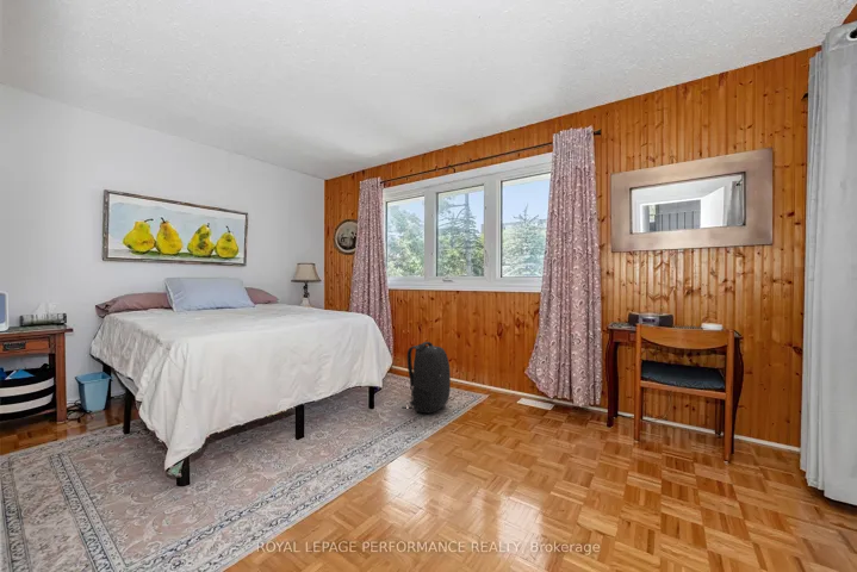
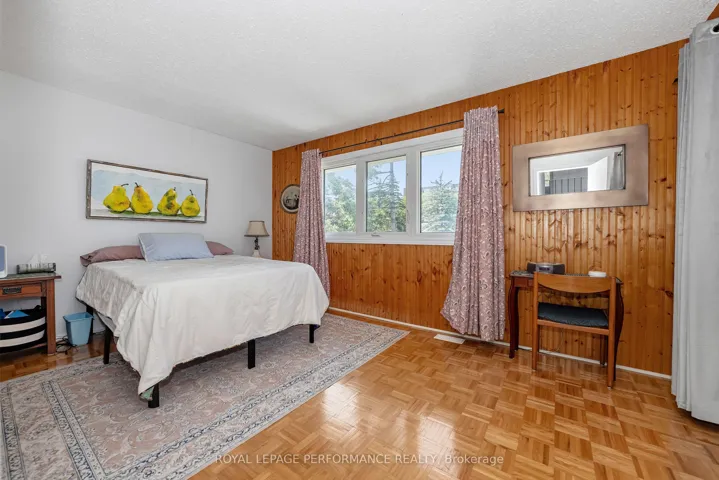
- backpack (426, 374)
